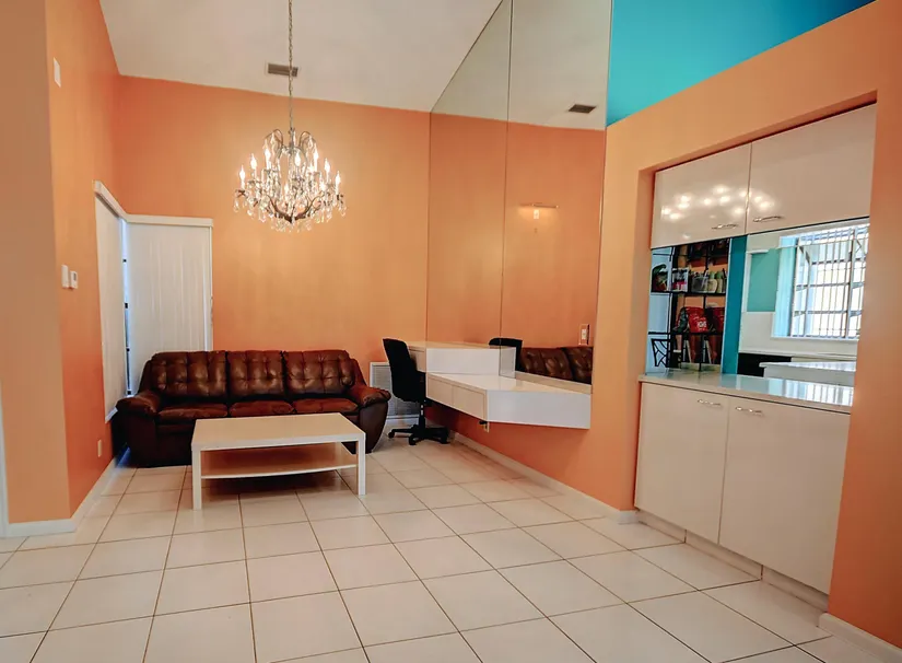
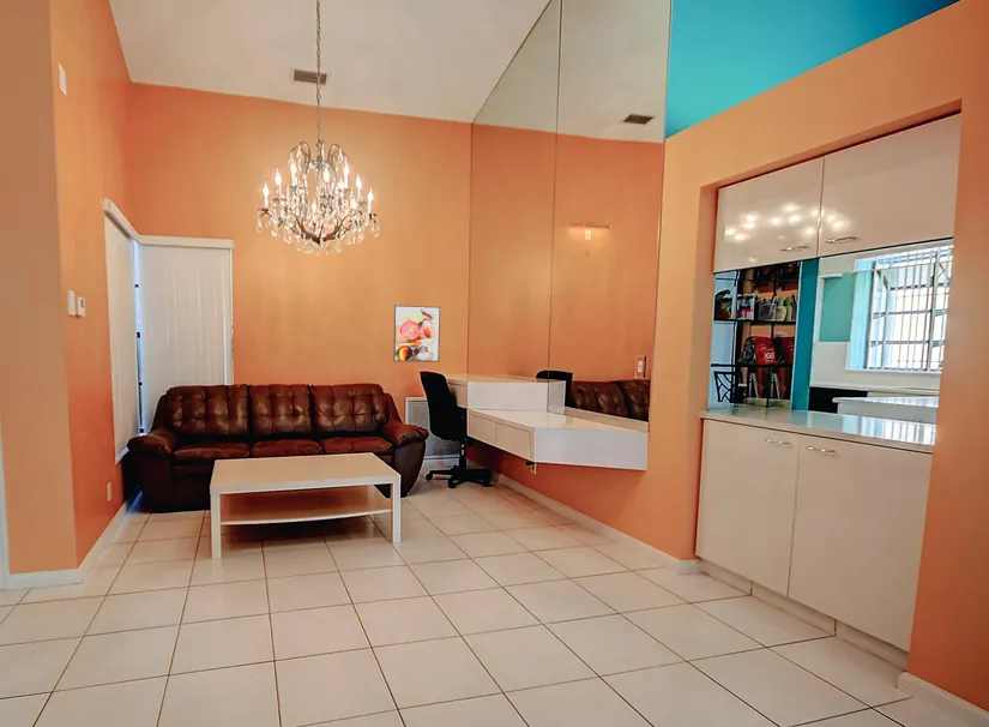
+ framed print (416, 334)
